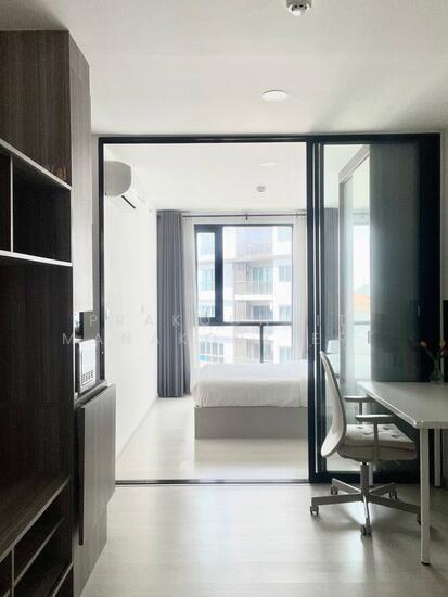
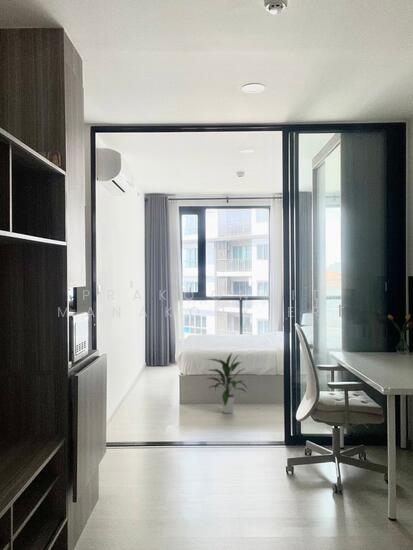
+ indoor plant (227, 382)
